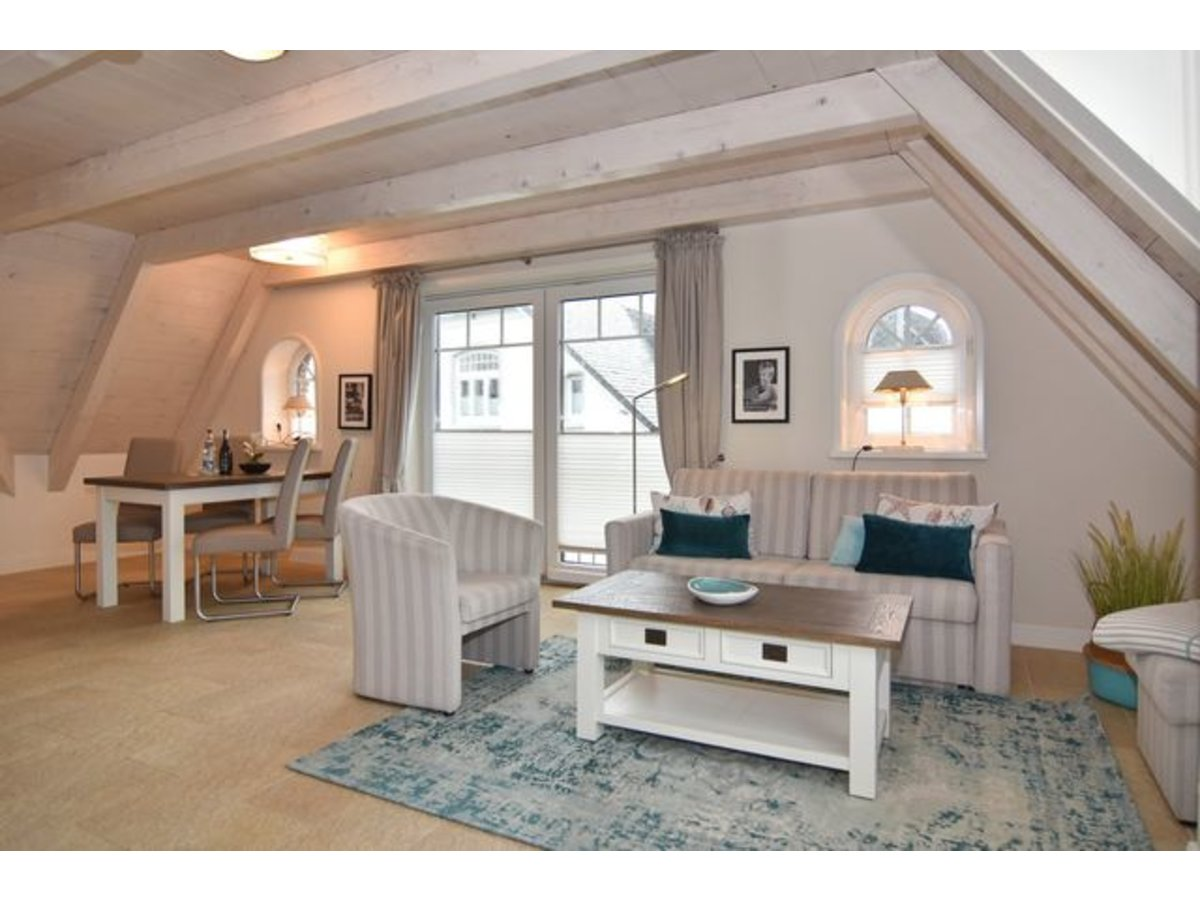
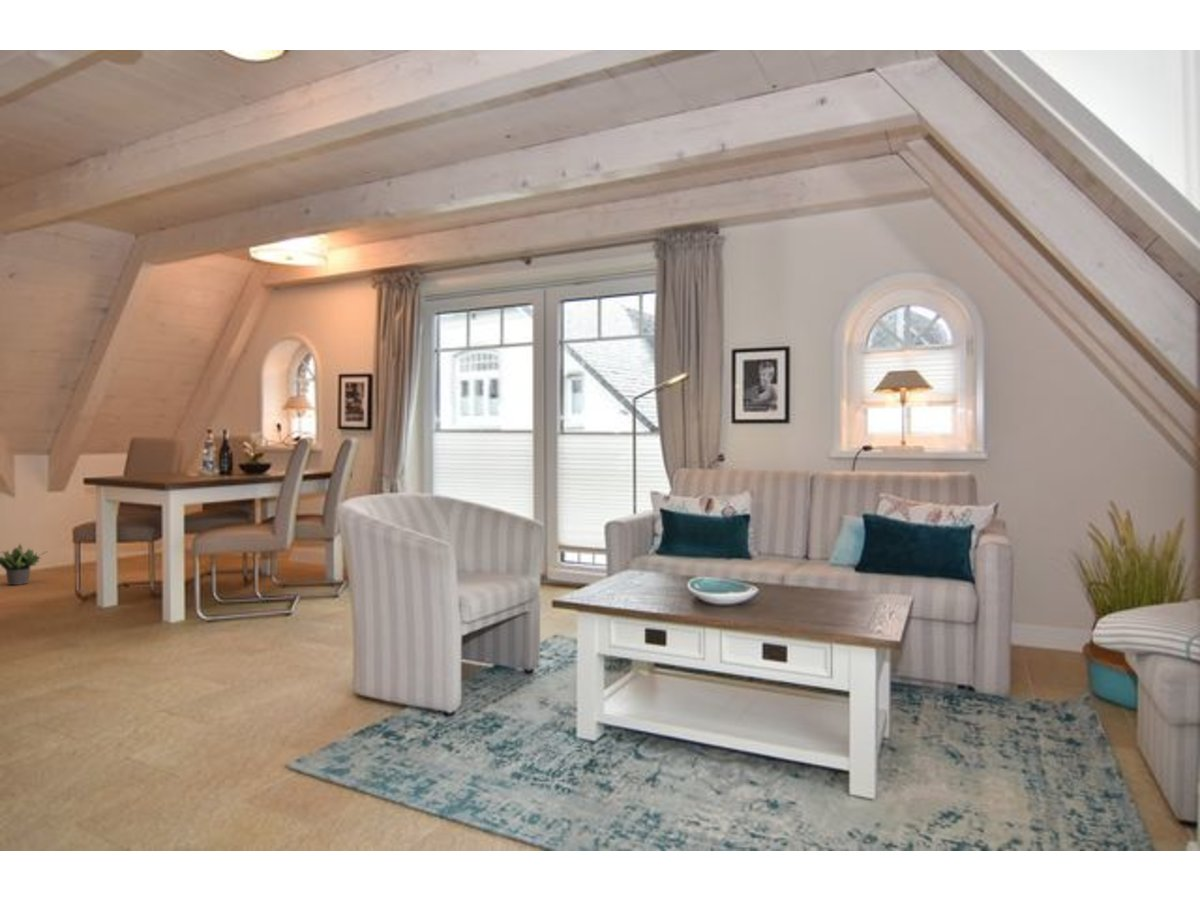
+ potted plant (24, 563)
